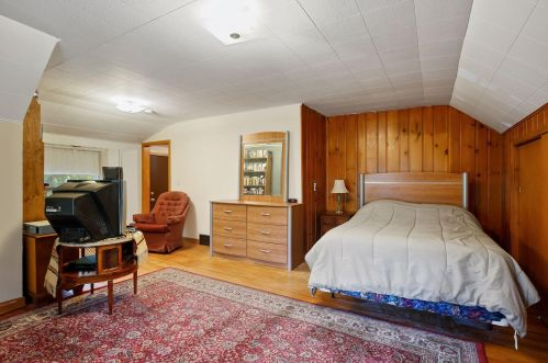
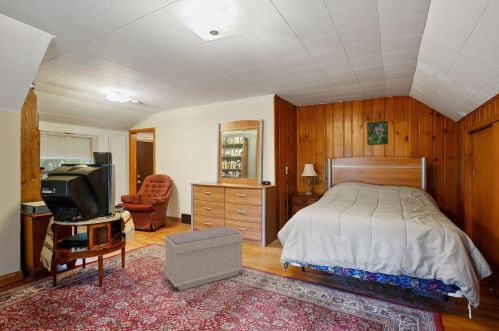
+ bench (204, 254)
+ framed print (377, 133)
